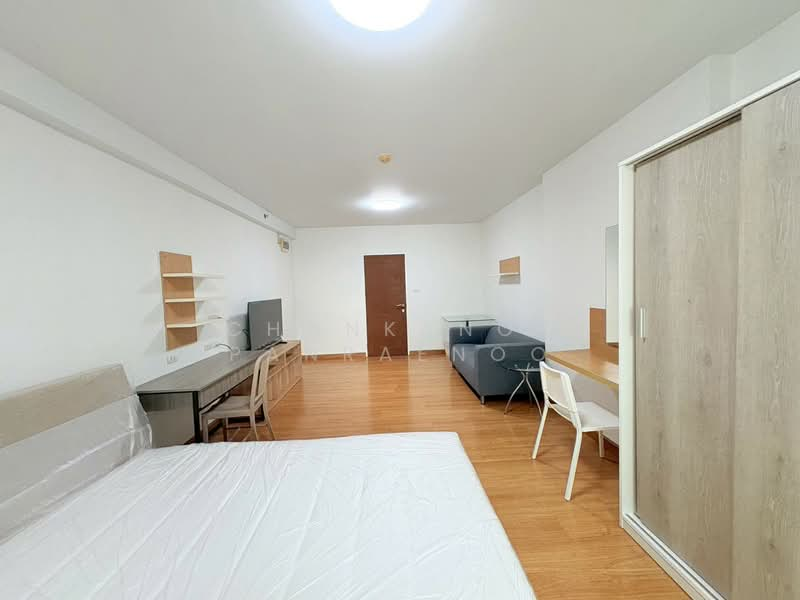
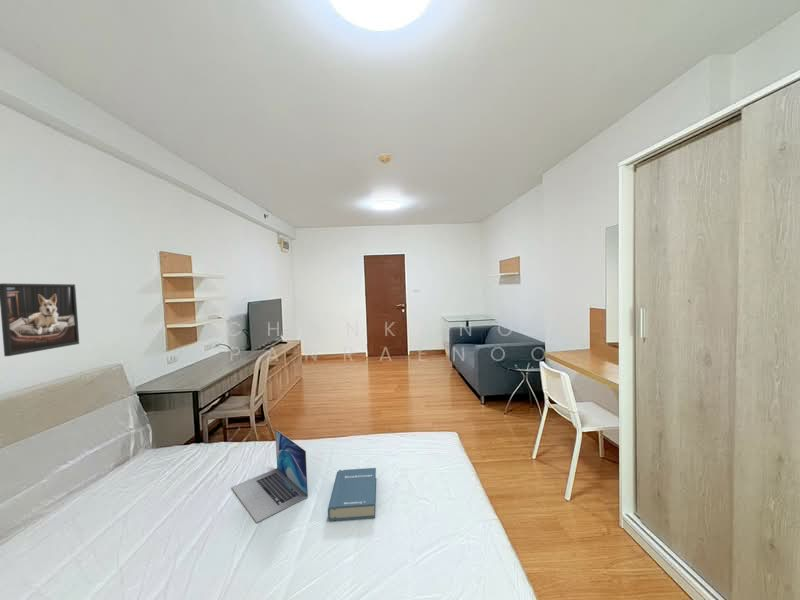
+ laptop (267, 472)
+ hardback book (354, 492)
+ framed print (43, 316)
